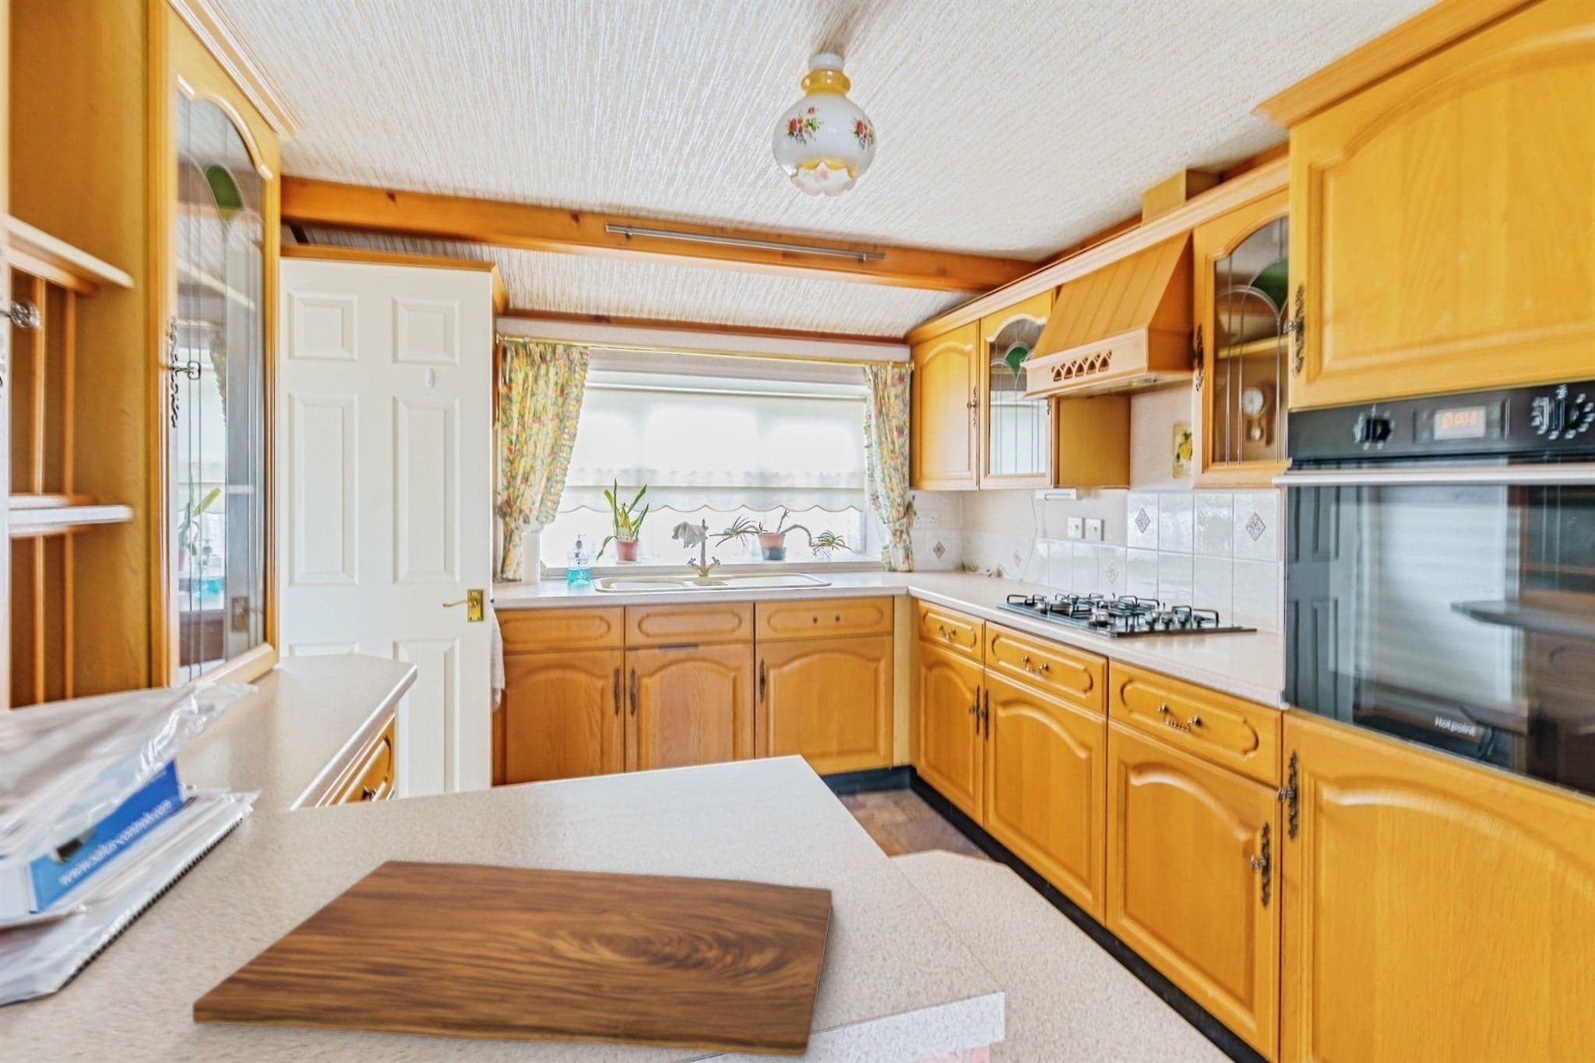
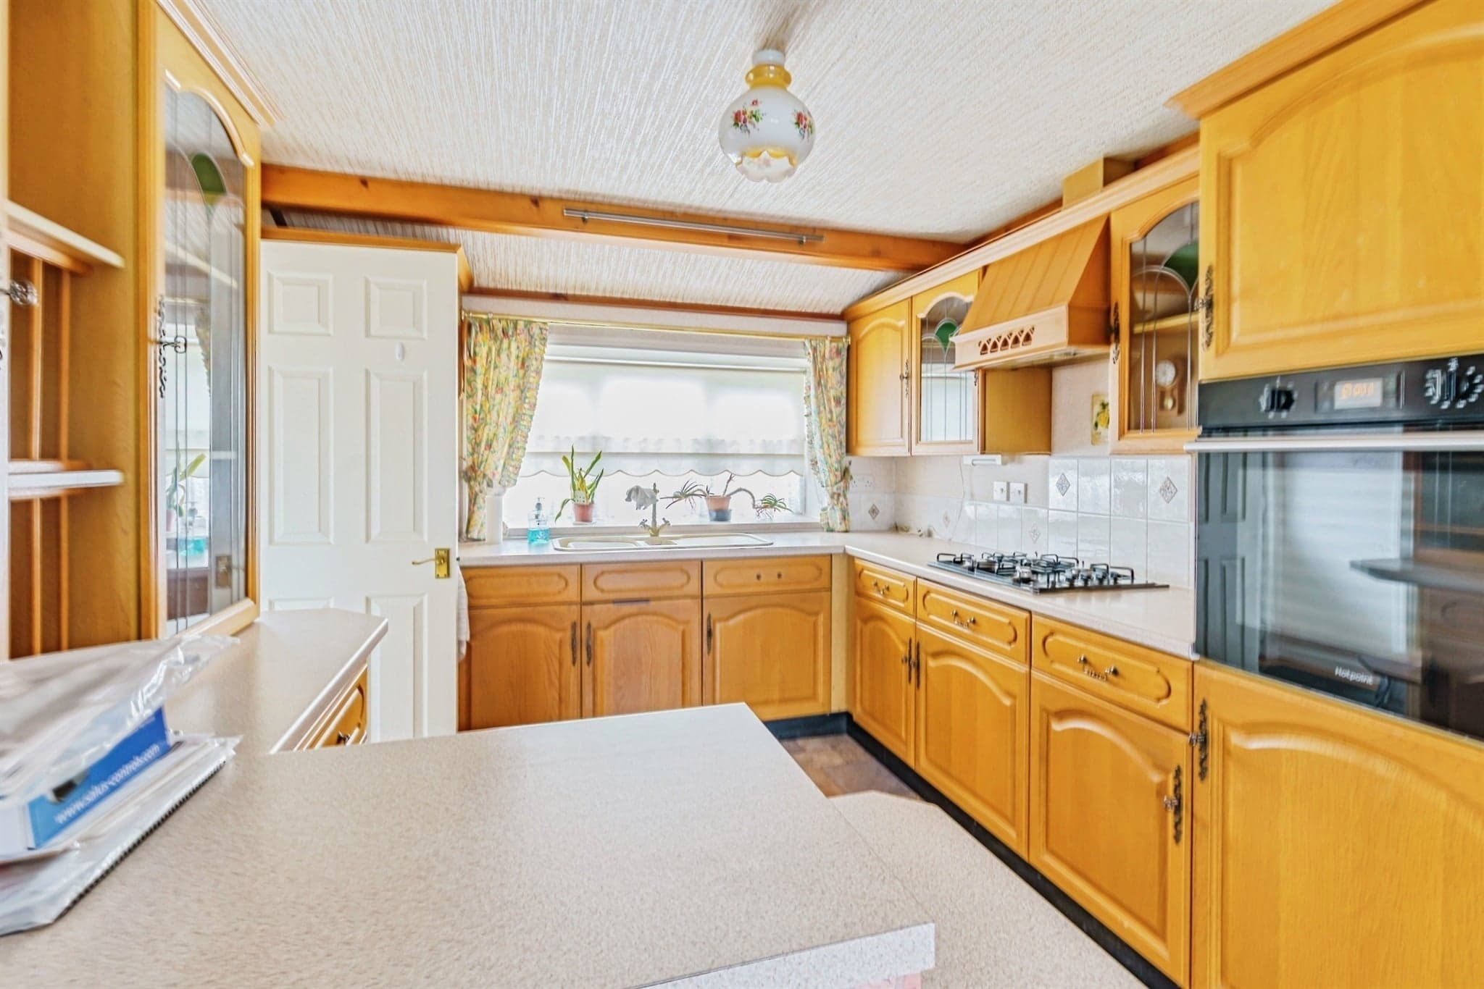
- cutting board (557, 940)
